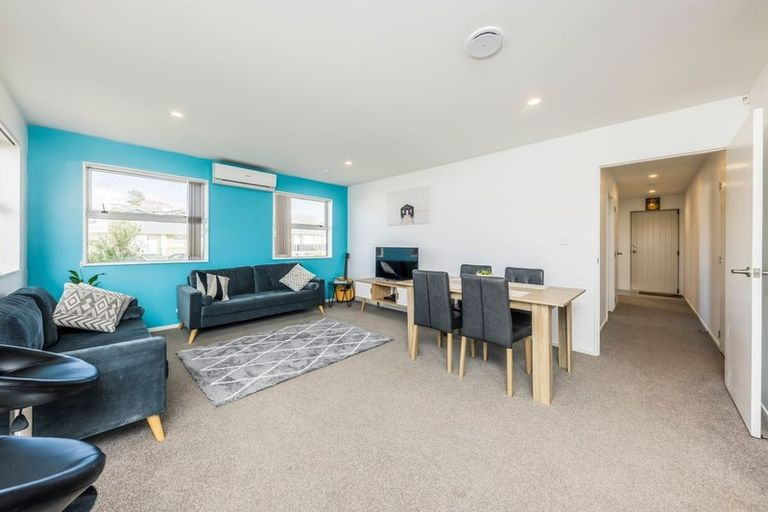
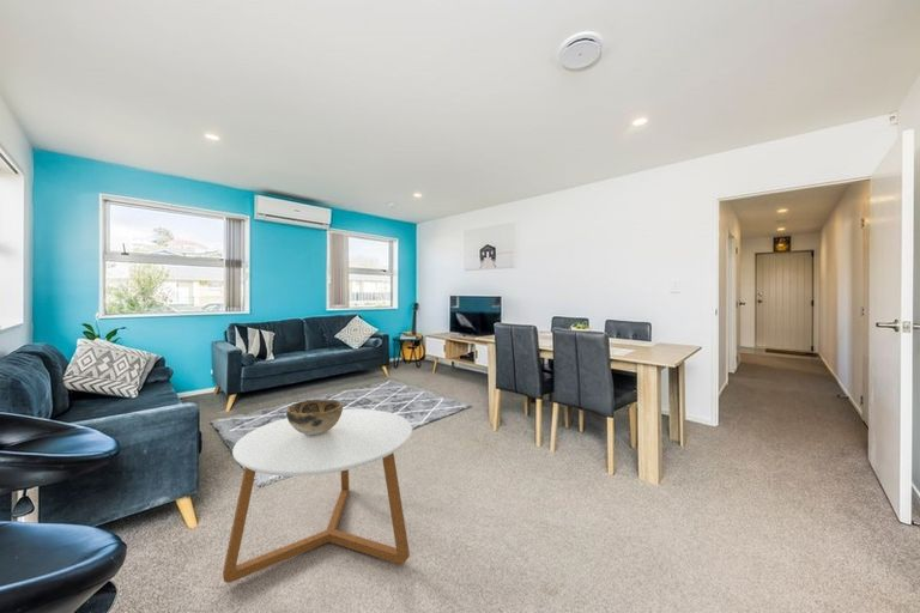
+ decorative bowl (315, 418)
+ coffee table (326, 473)
